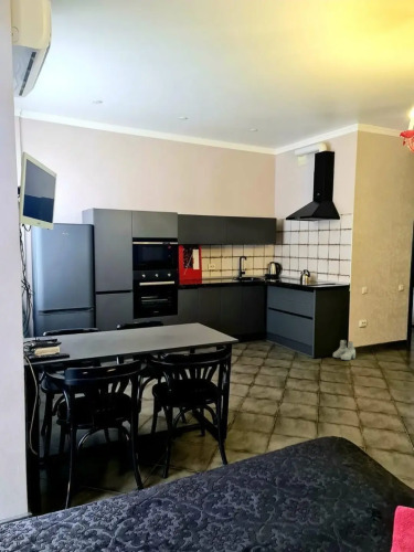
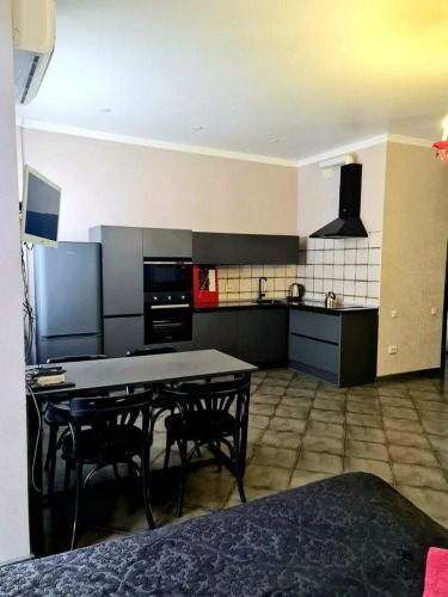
- boots (344, 349)
